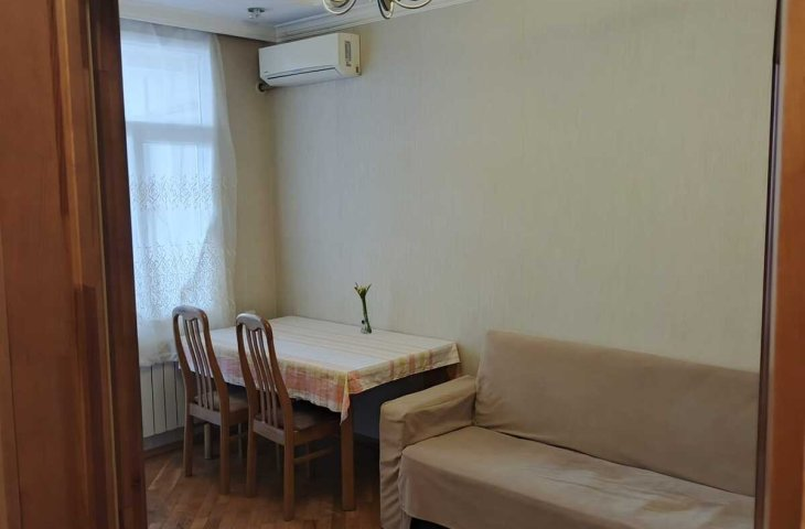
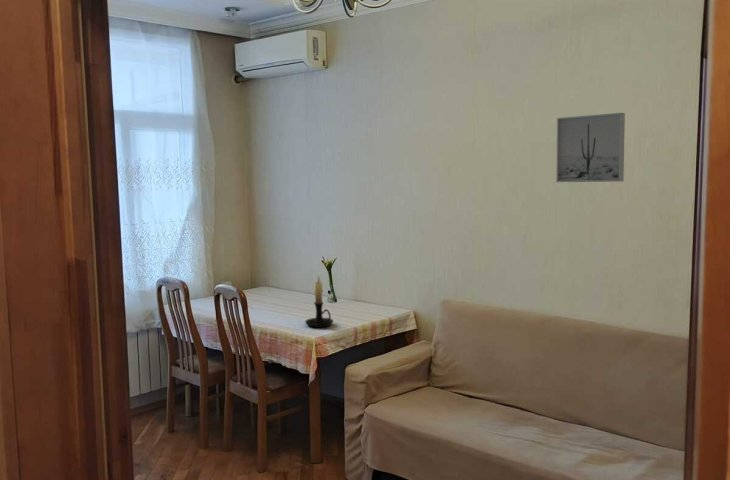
+ candle holder (320, 300)
+ wall art (589, 148)
